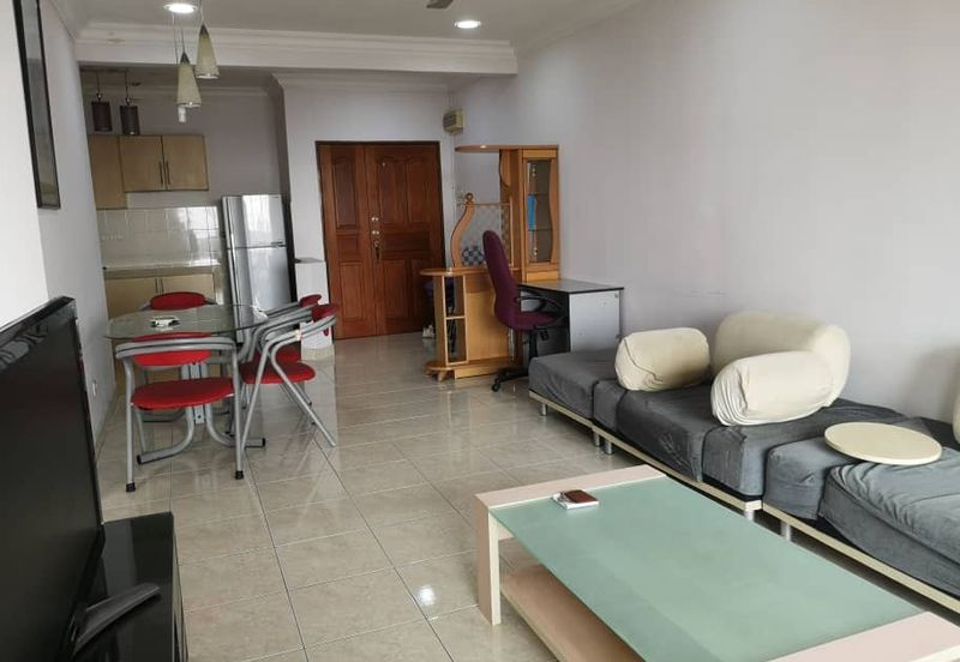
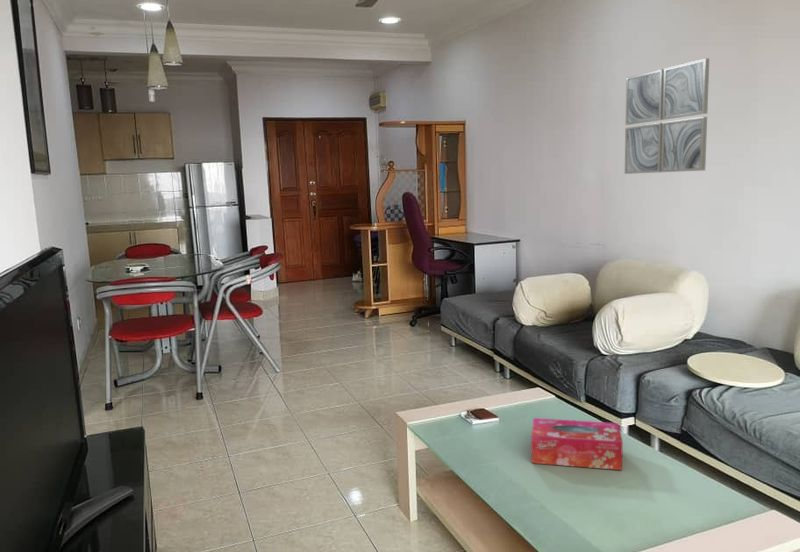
+ tissue box (575, 442)
+ wall art (663, 122)
